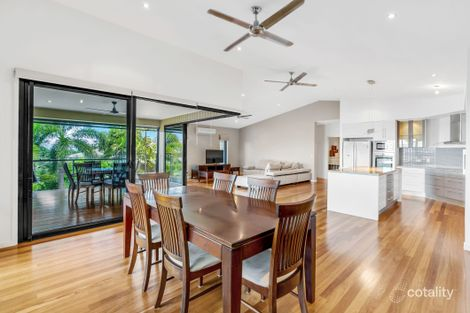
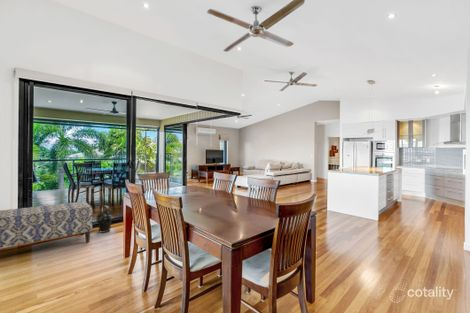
+ bench (42, 227)
+ potted plant (106, 219)
